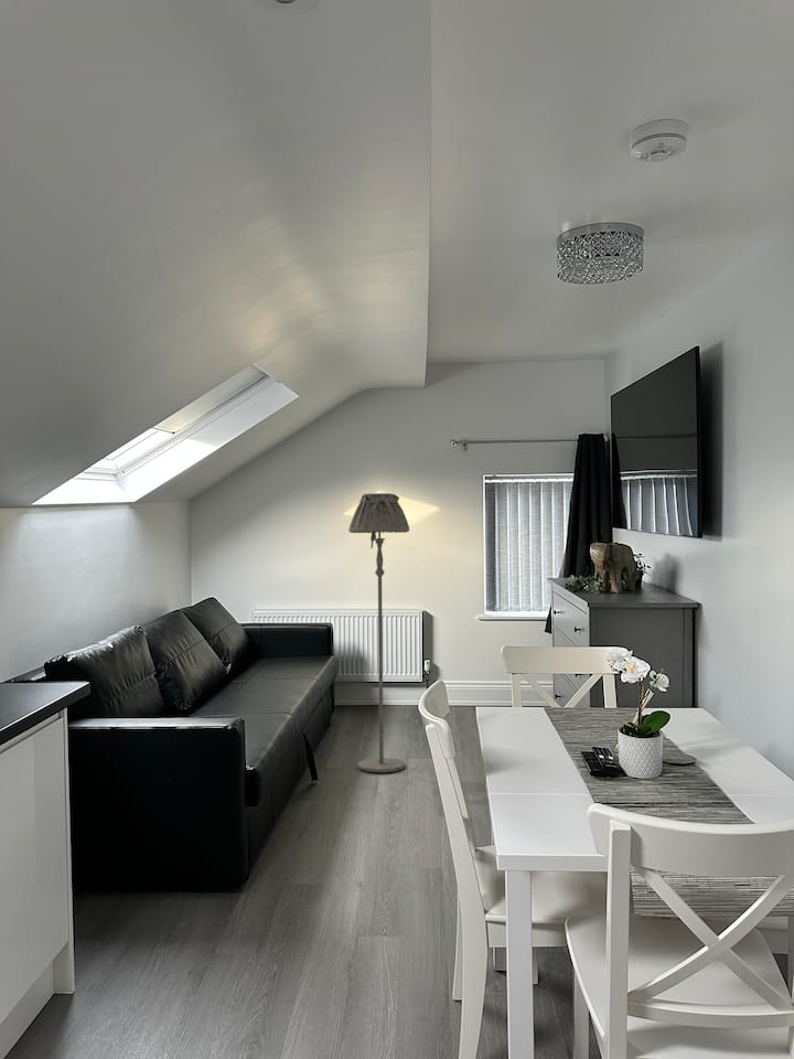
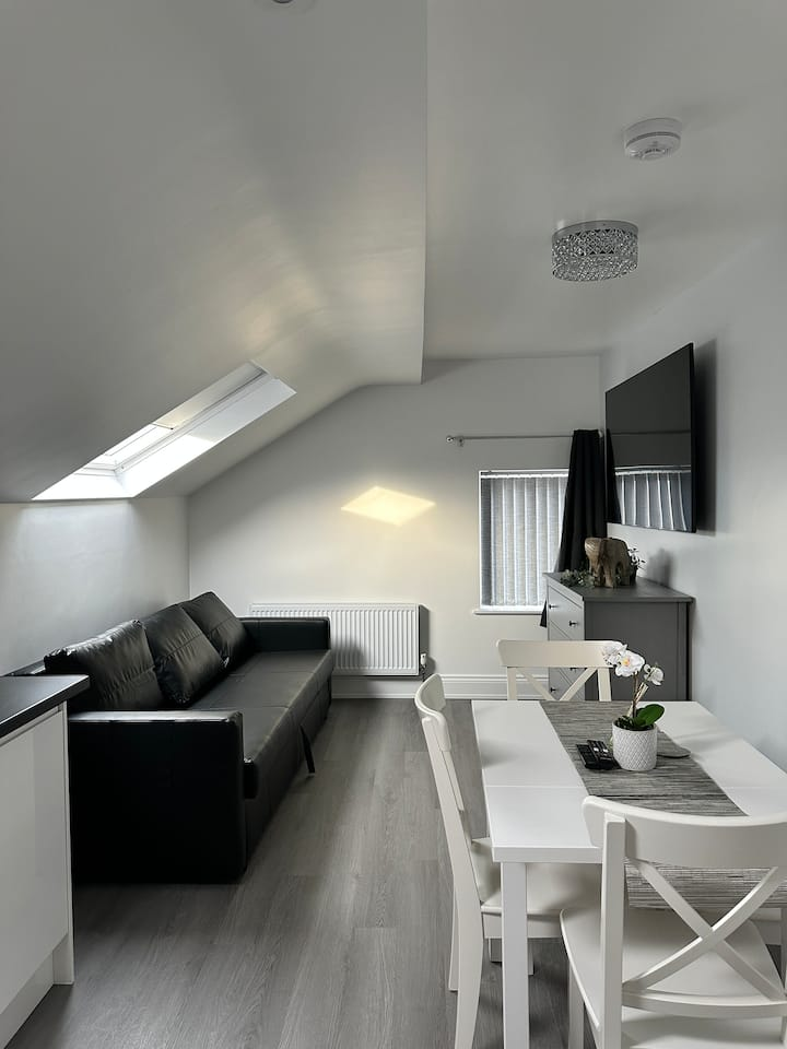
- floor lamp (379, 629)
